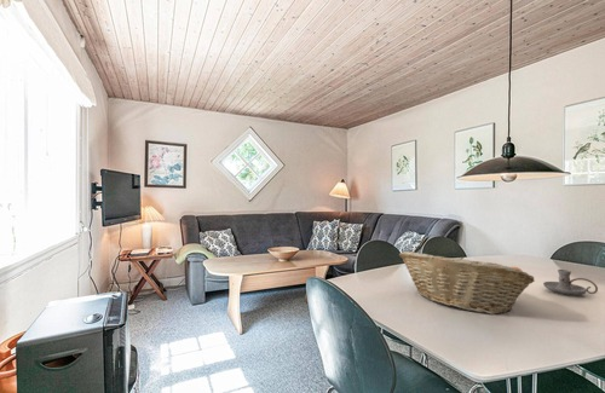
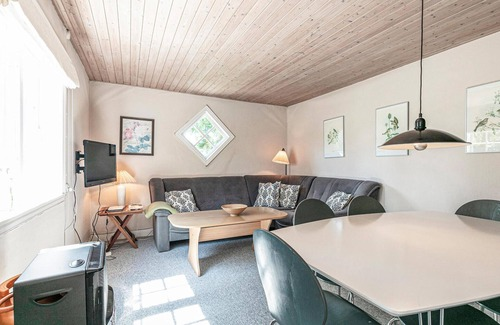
- fruit basket (459, 274)
- candle holder (569, 282)
